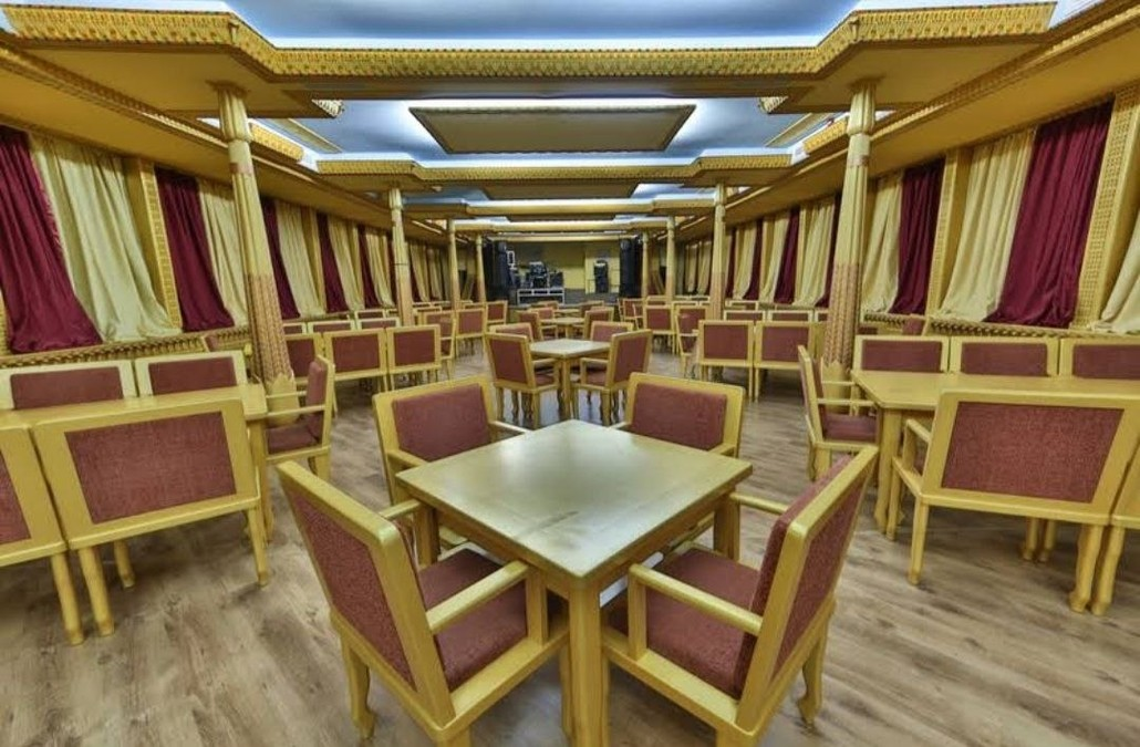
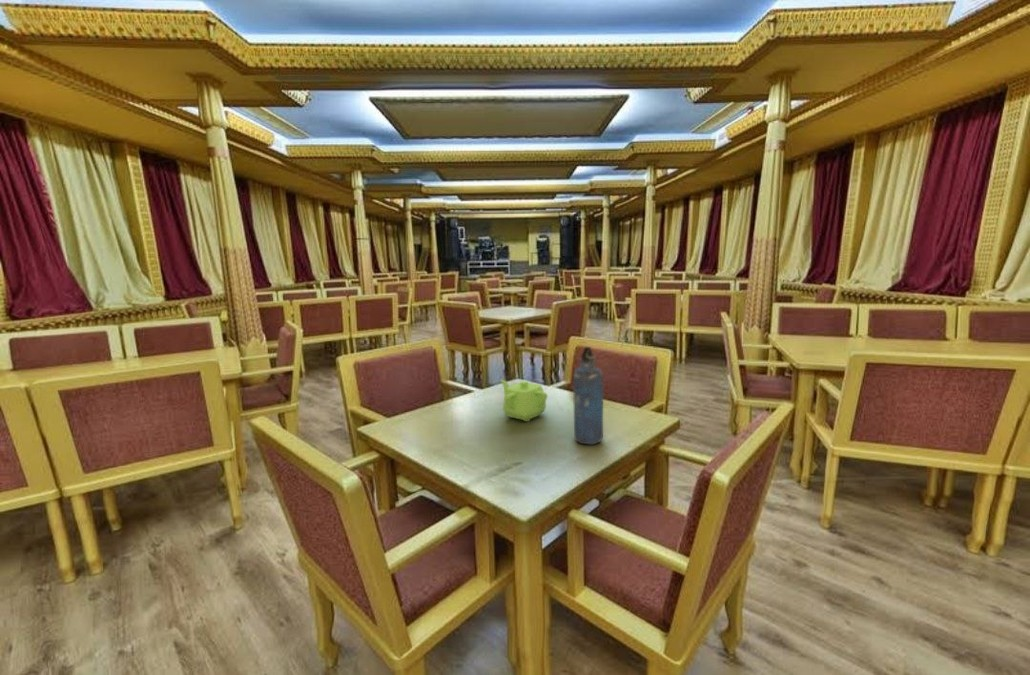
+ water bottle (588, 394)
+ teapot (519, 399)
